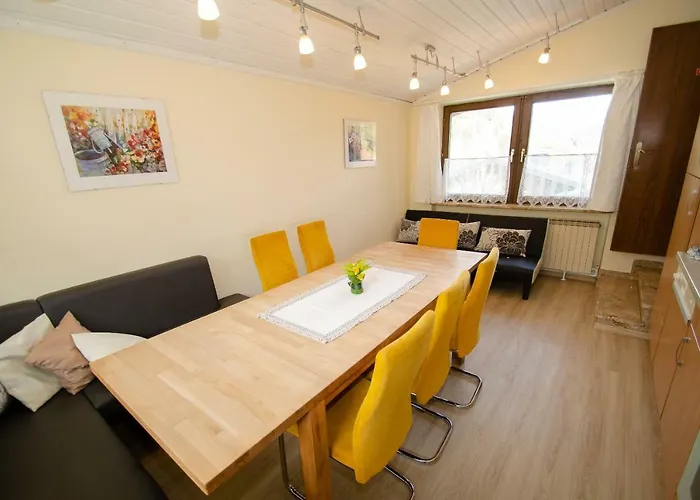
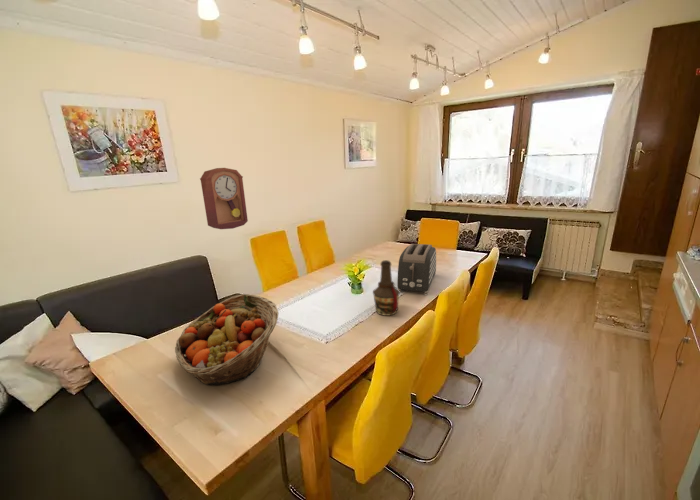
+ toaster (417, 265)
+ pendulum clock (224, 198)
+ fruit basket (228, 335)
+ bottle (387, 287)
